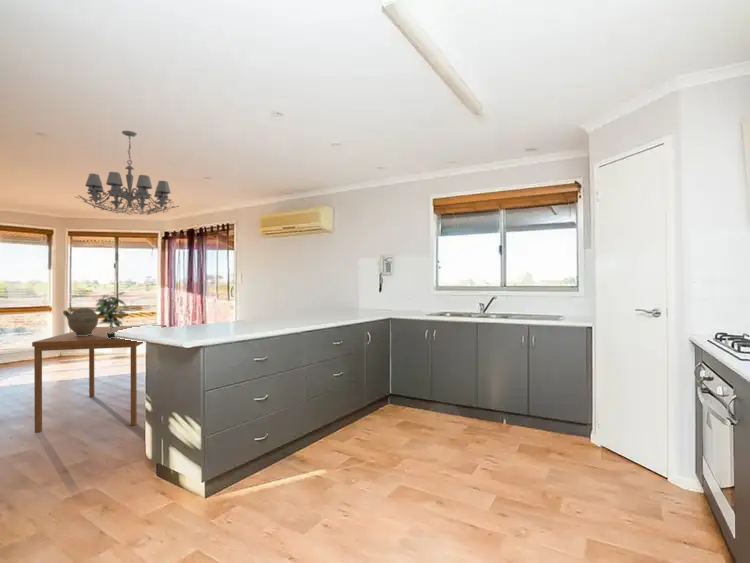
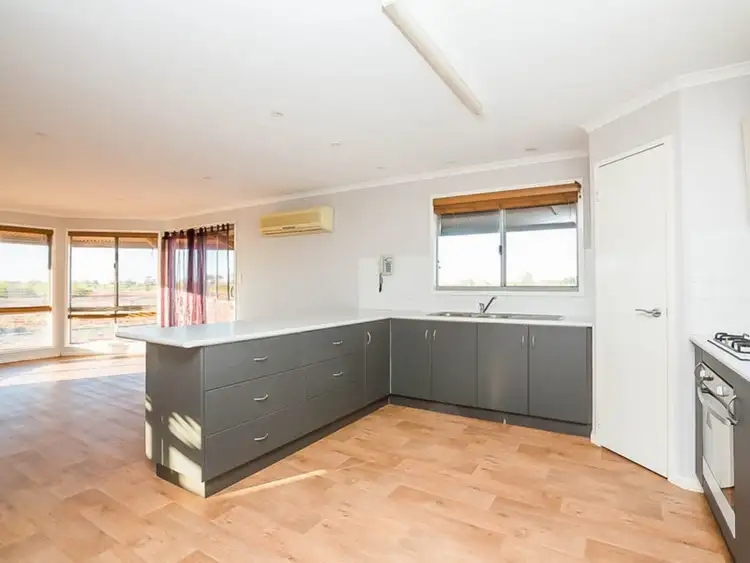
- ceramic jug (83, 321)
- dining table (93, 370)
- chandelier (129, 172)
- potted plant (110, 314)
